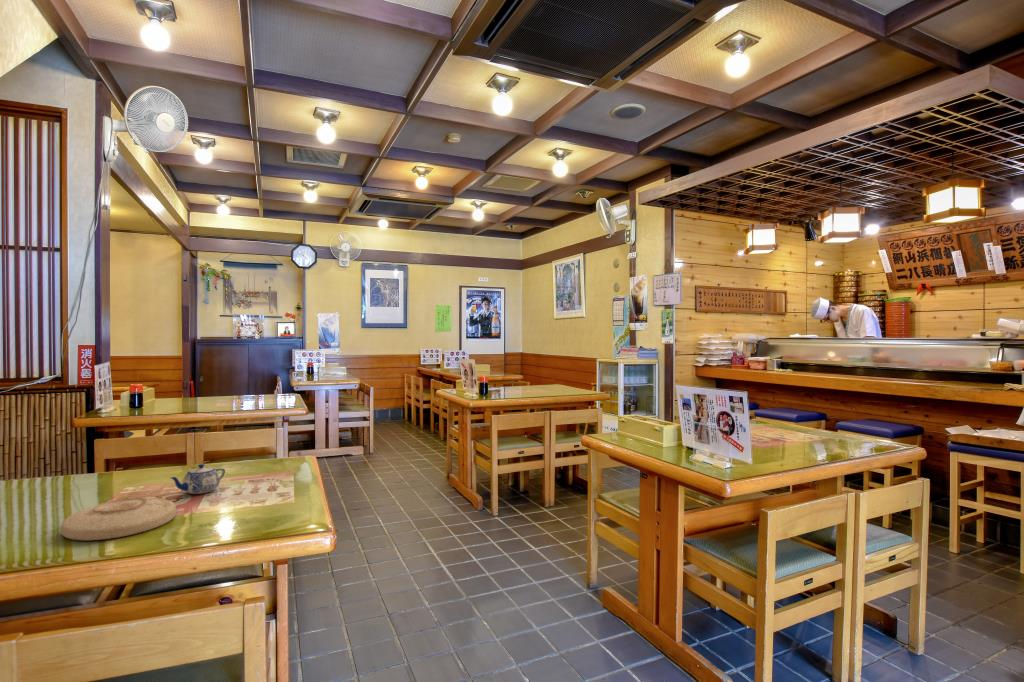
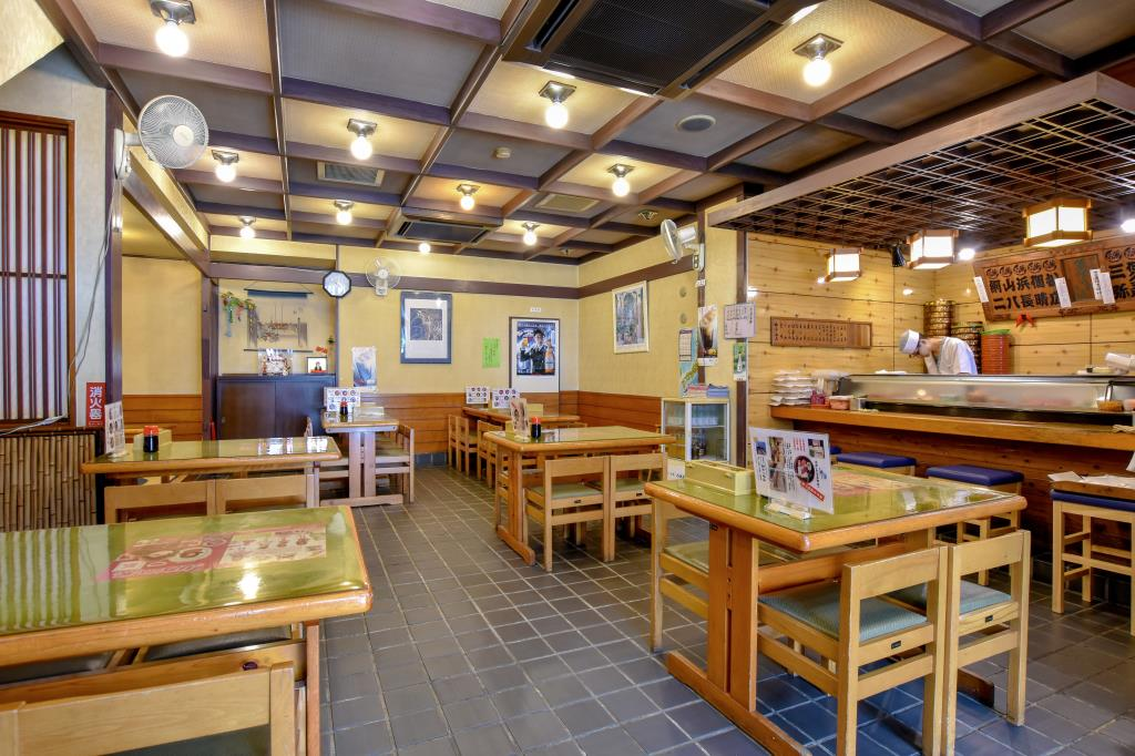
- plate (121, 513)
- teapot (198, 478)
